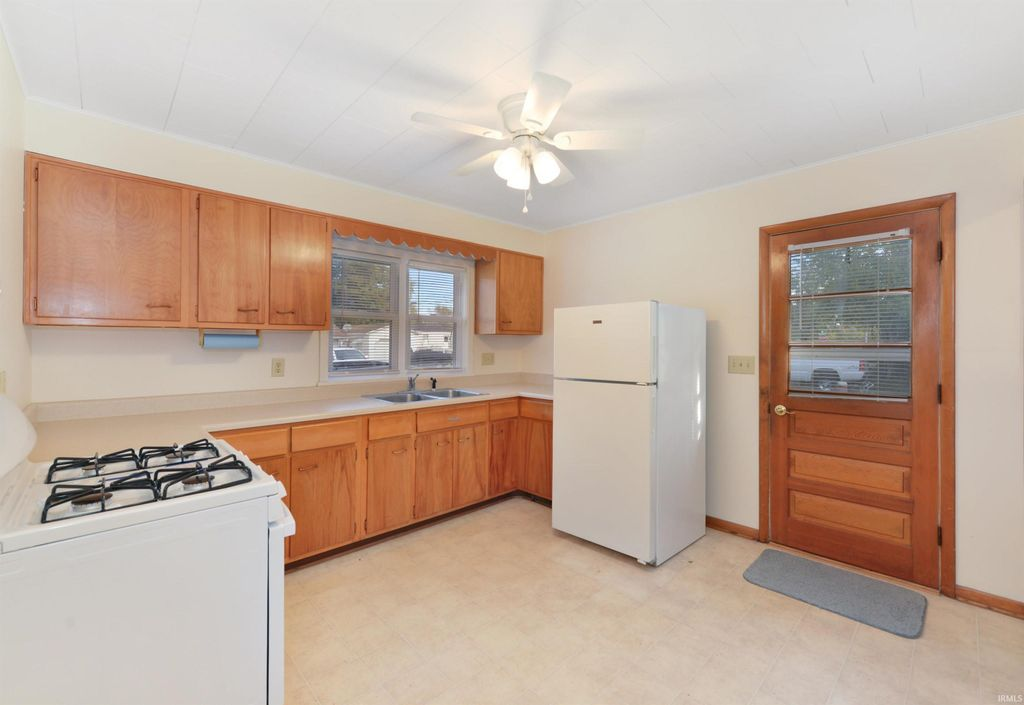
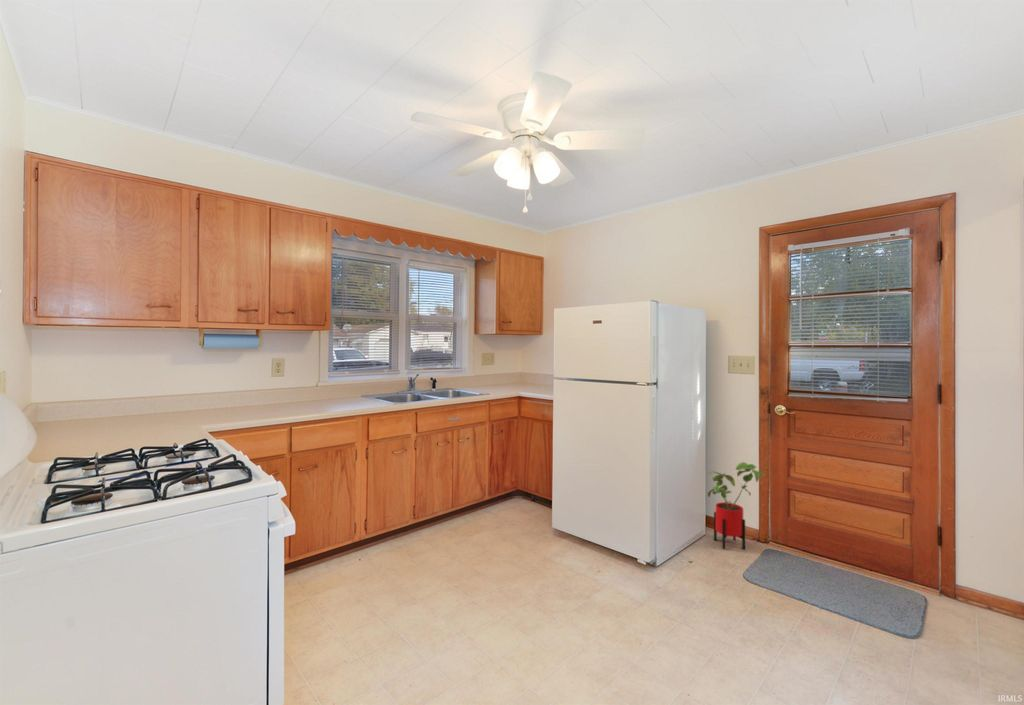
+ house plant (732, 503)
